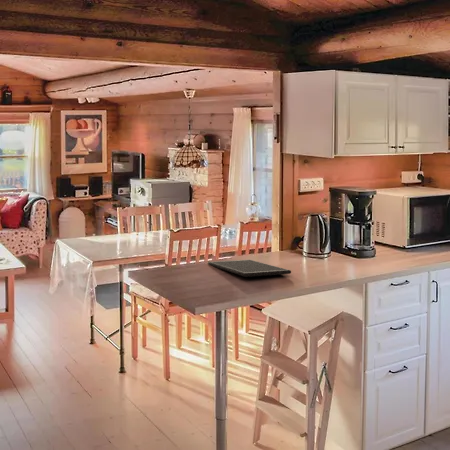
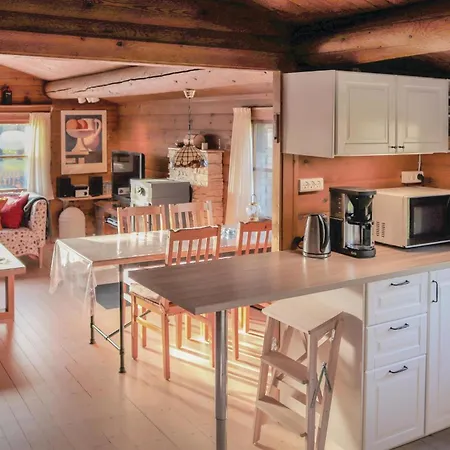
- cutting board (247, 267)
